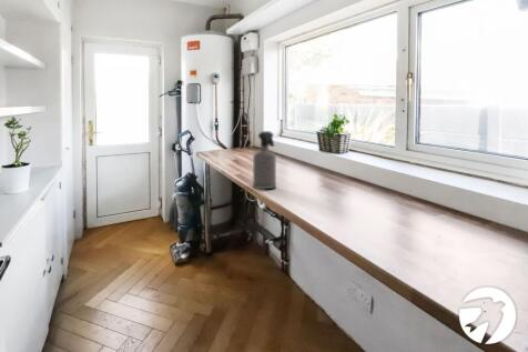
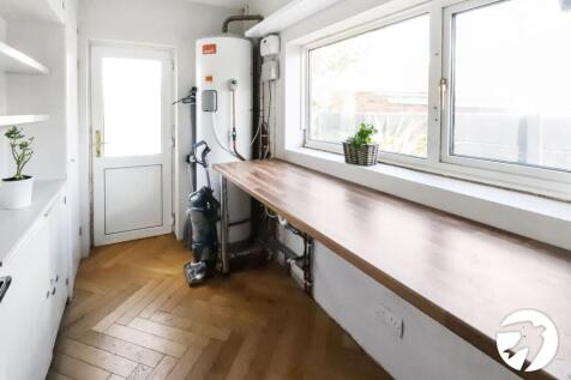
- spray bottle (265, 159)
